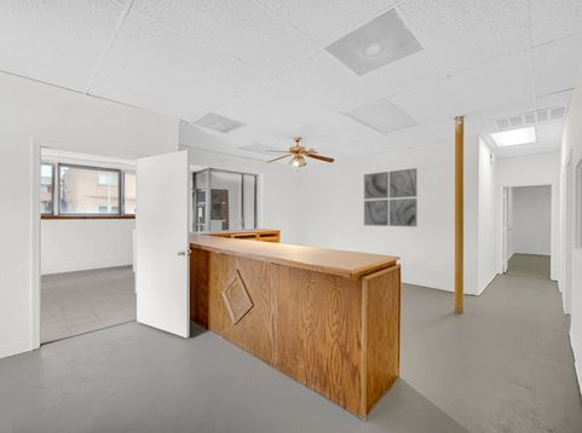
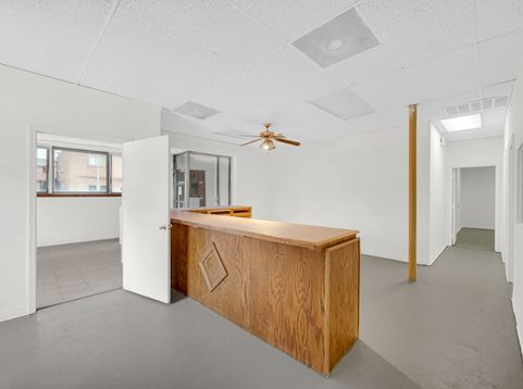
- wall art (387, 197)
